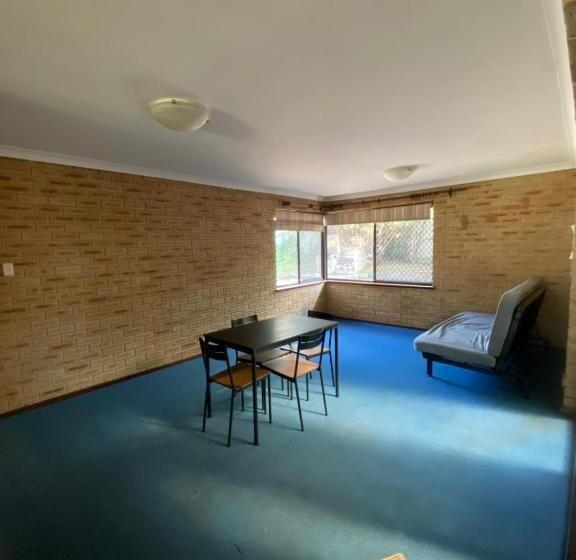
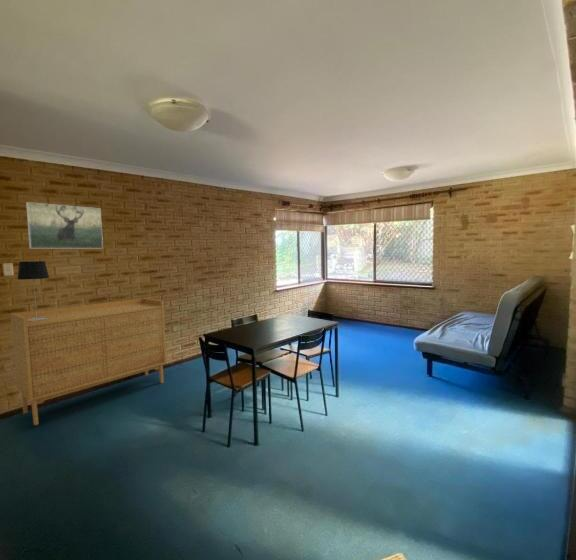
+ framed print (67, 227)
+ sideboard (97, 352)
+ table lamp (34, 290)
